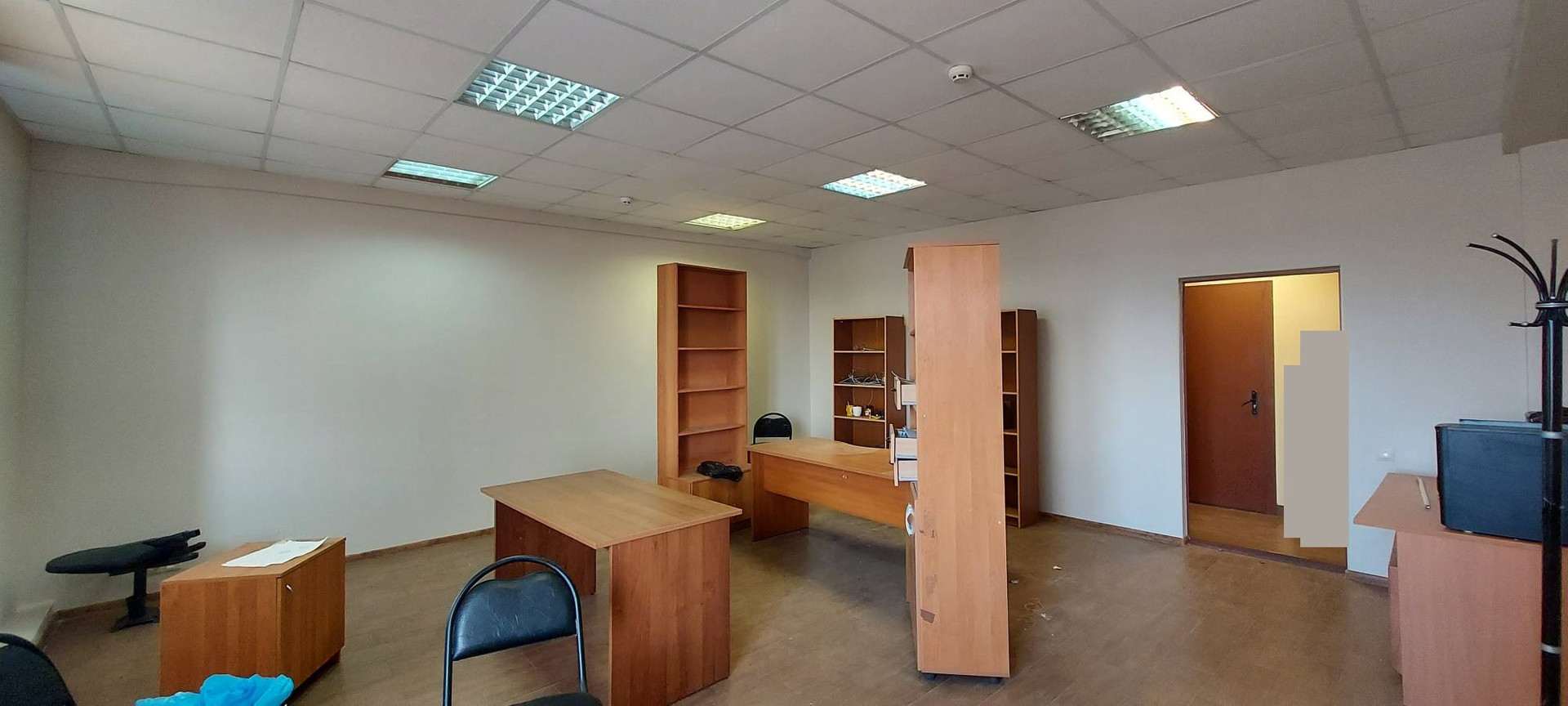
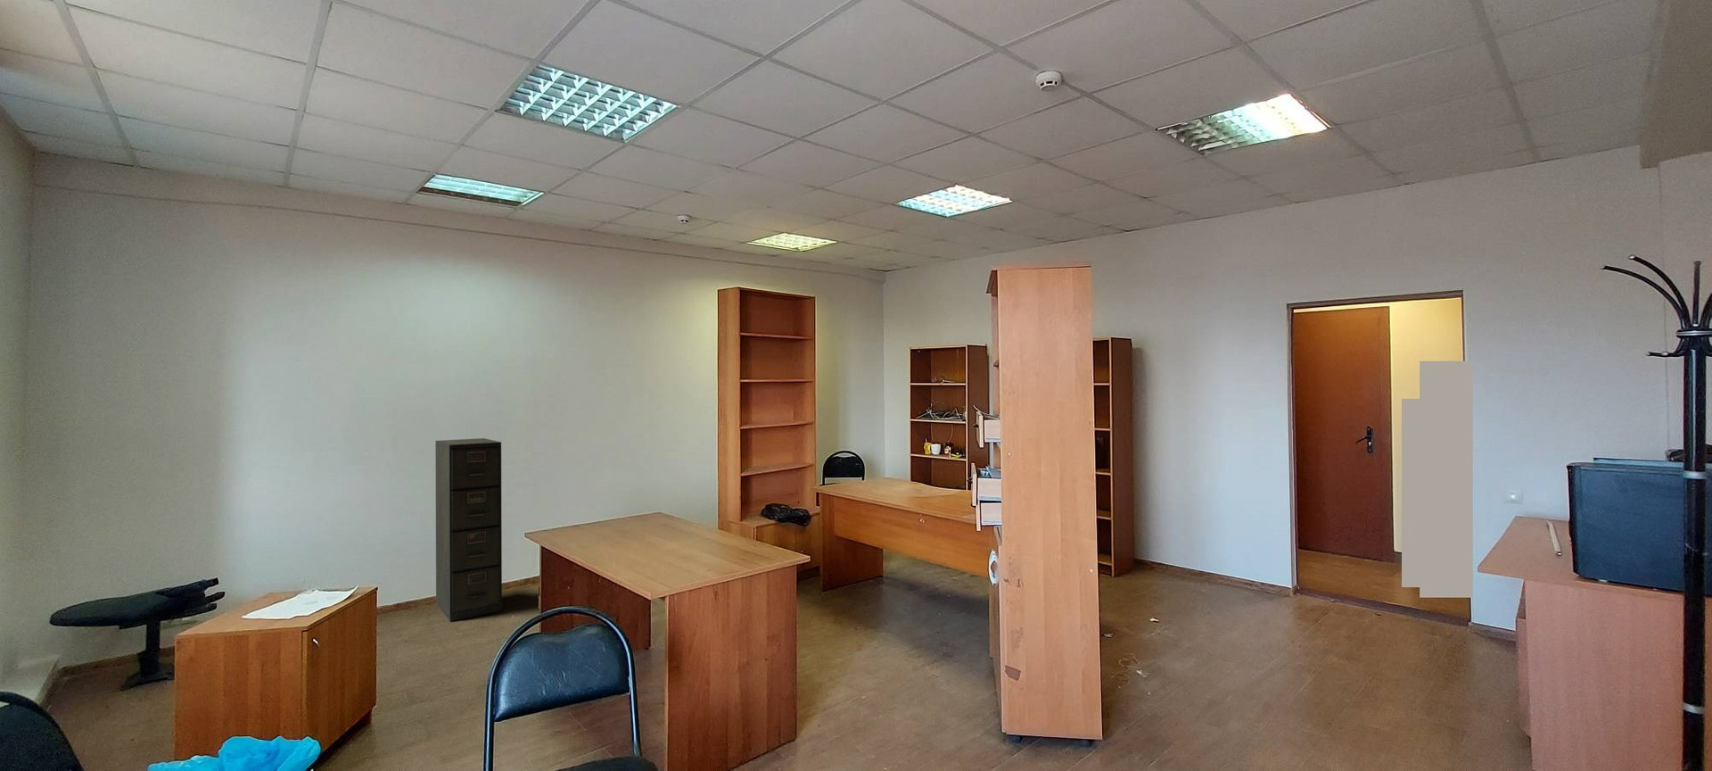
+ filing cabinet (468, 524)
